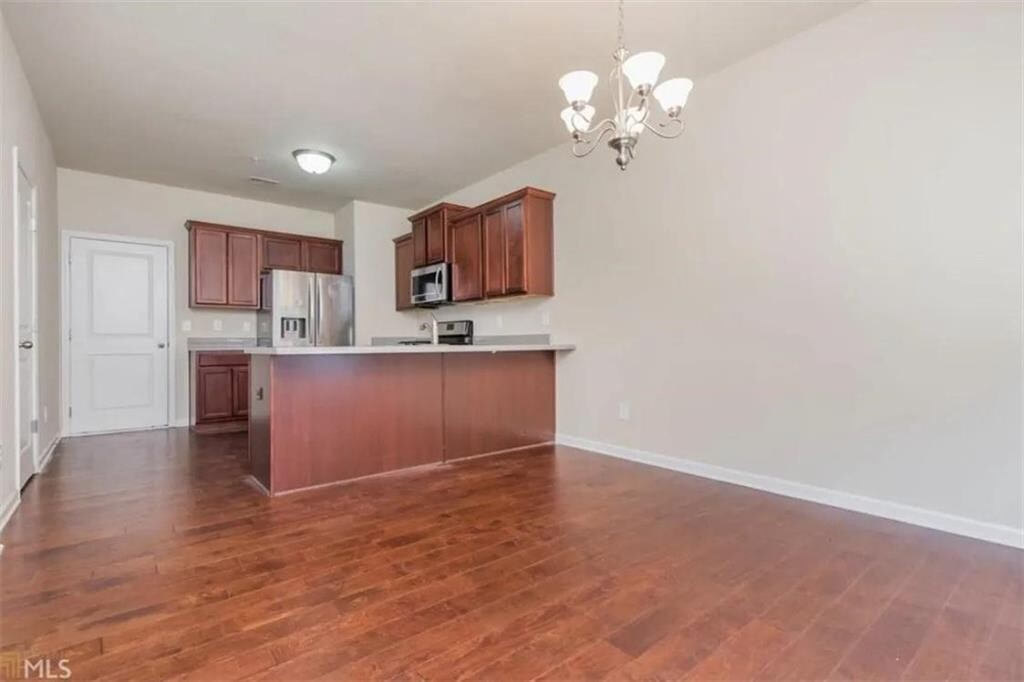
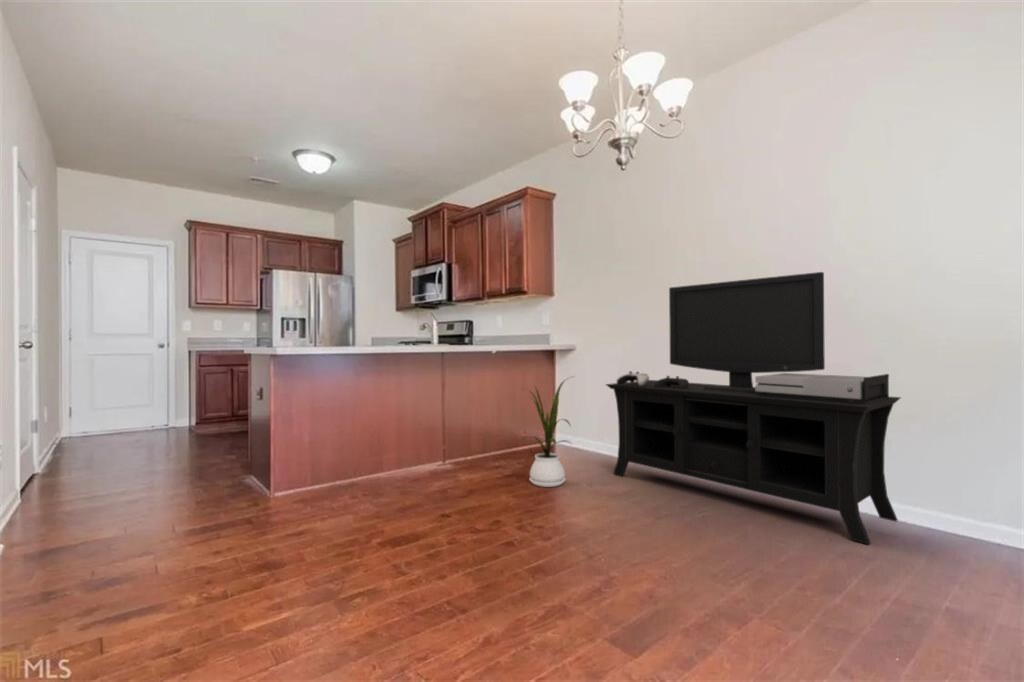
+ house plant (549, 428)
+ media console (731, 388)
